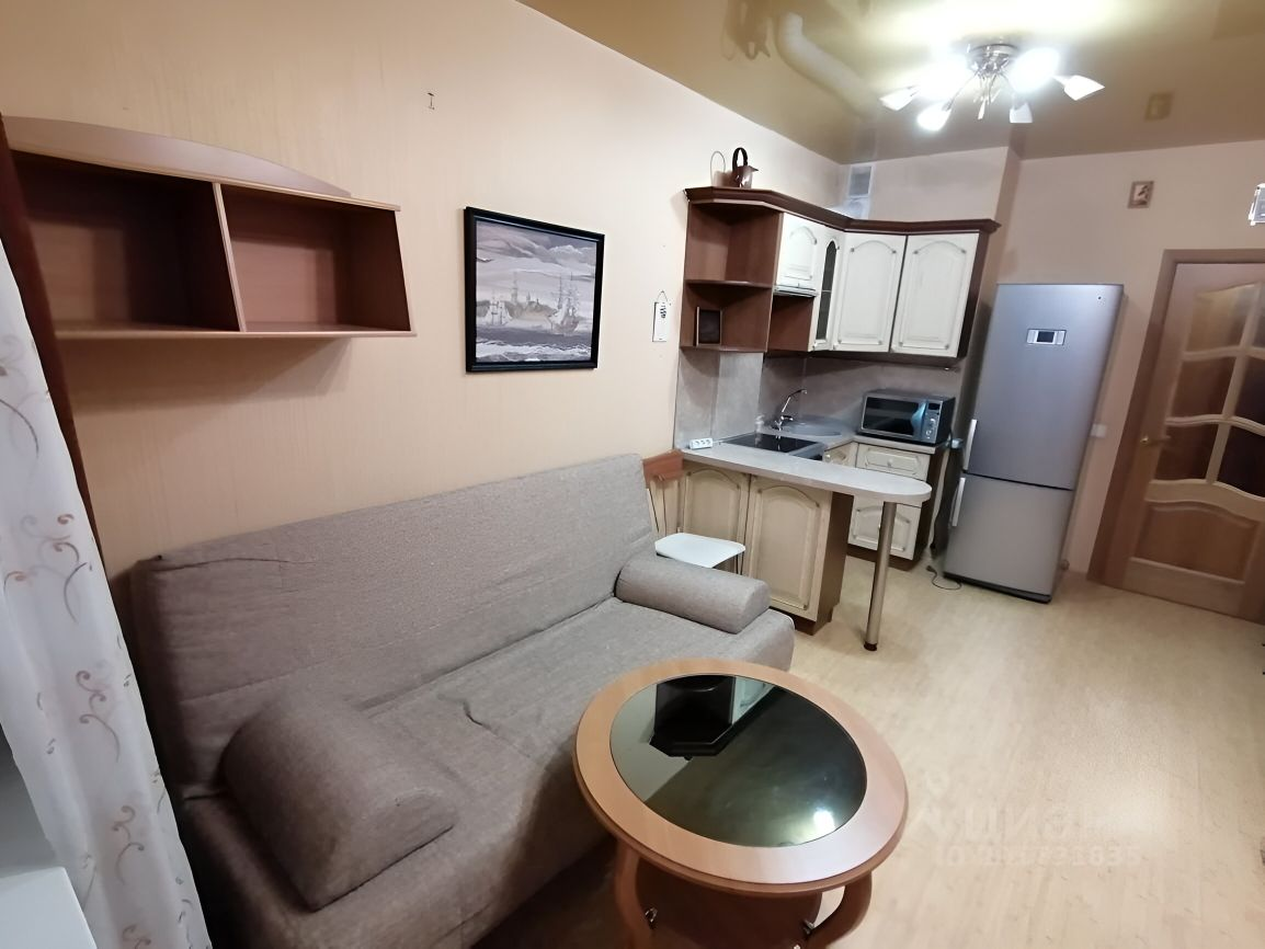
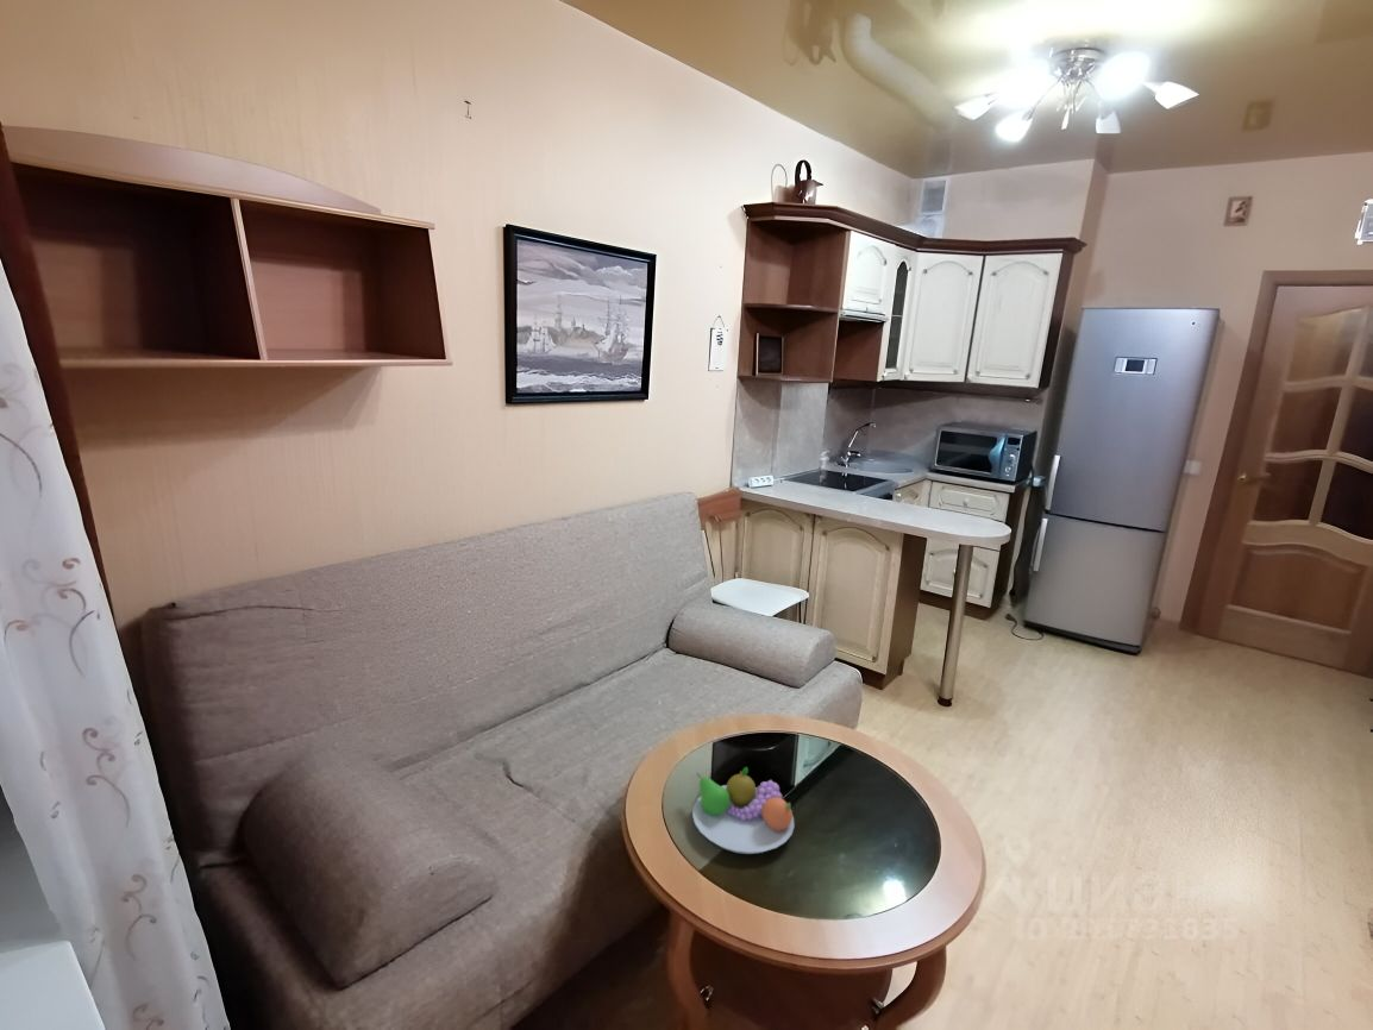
+ fruit bowl (741, 804)
